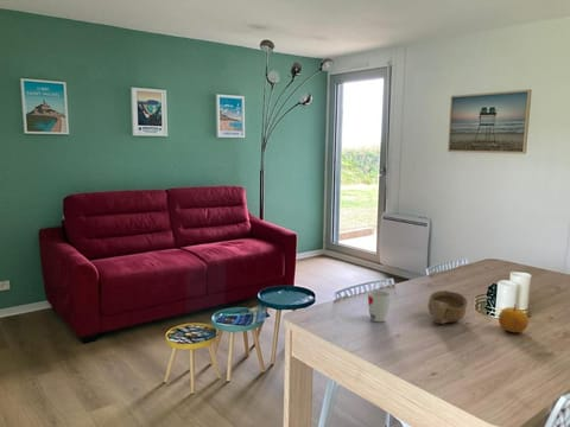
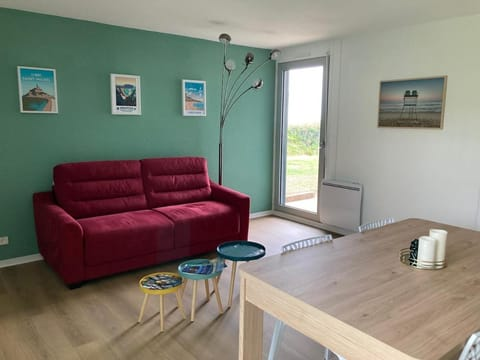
- fruit (513, 317)
- cup (378, 306)
- bowl (446, 308)
